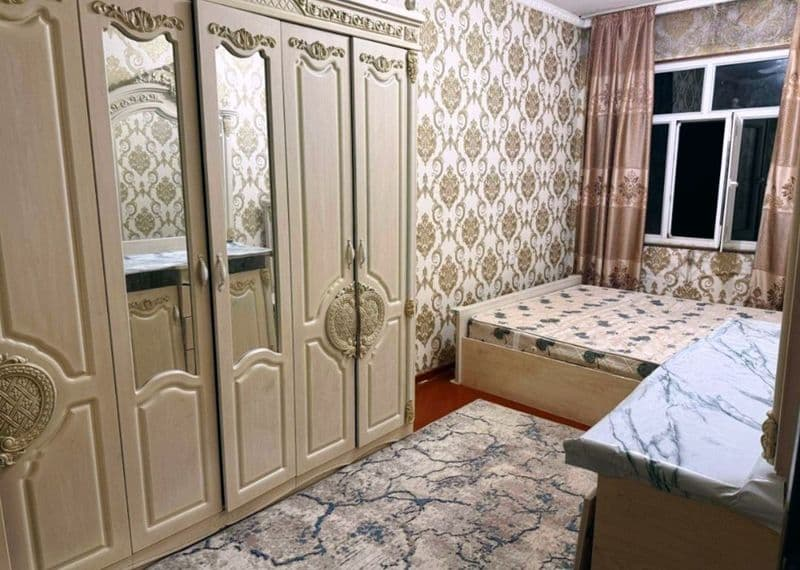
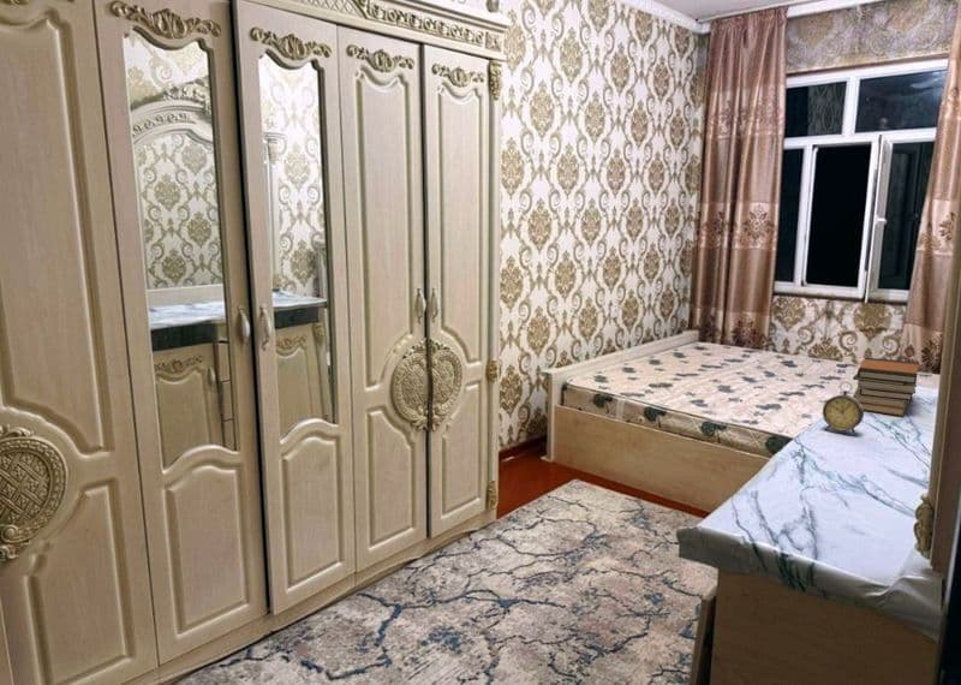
+ book stack (885, 385)
+ alarm clock (843, 406)
